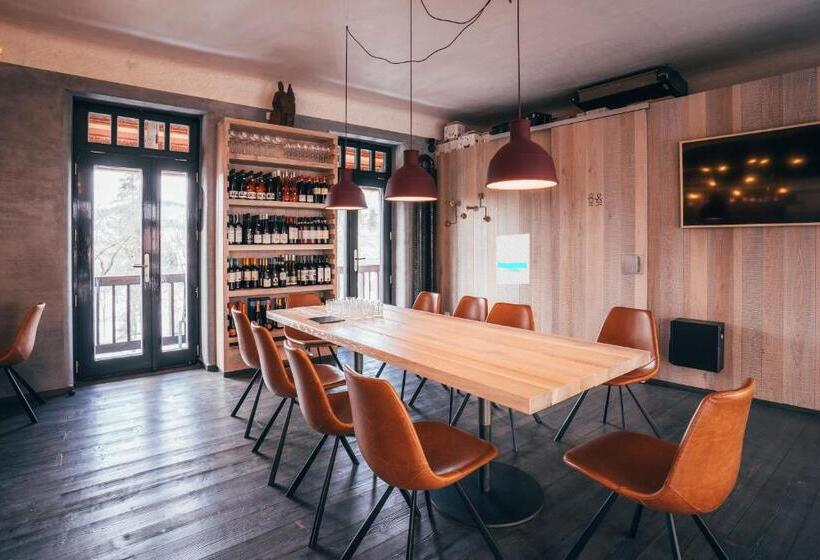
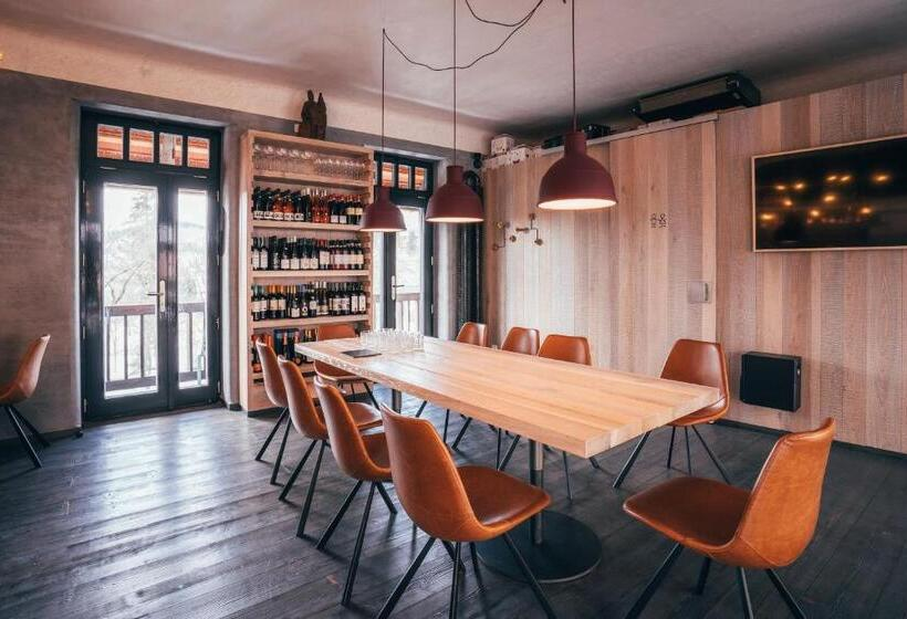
- wall art (512, 259)
